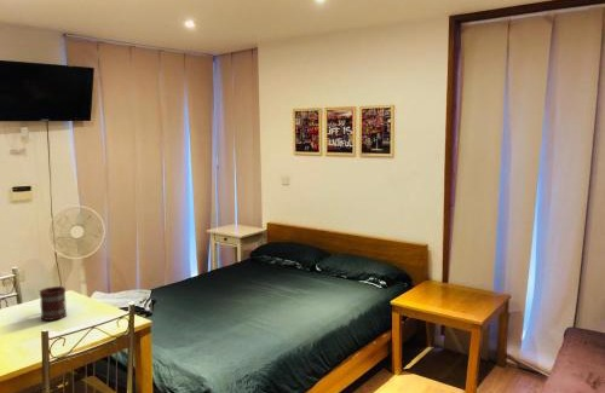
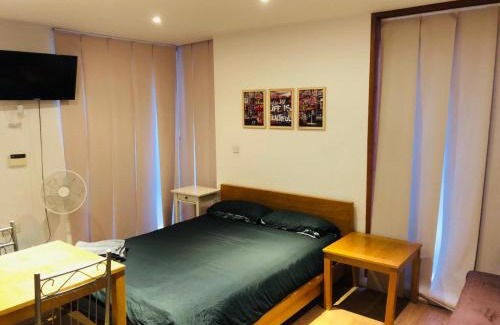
- mug (54, 301)
